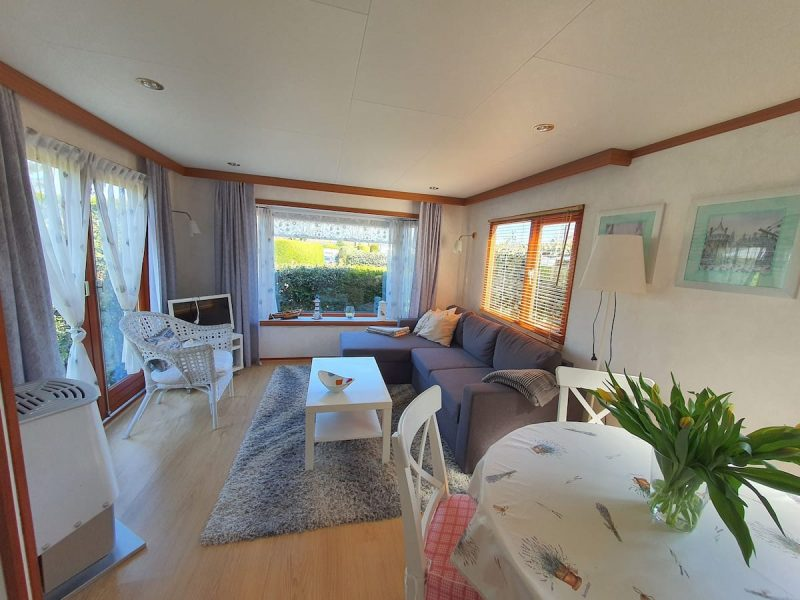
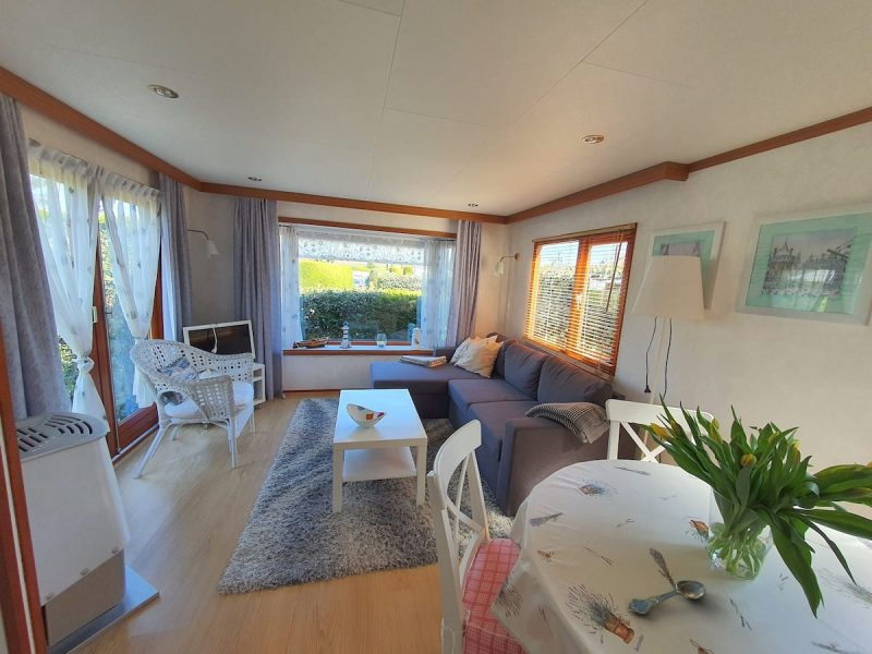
+ spoon (667, 596)
